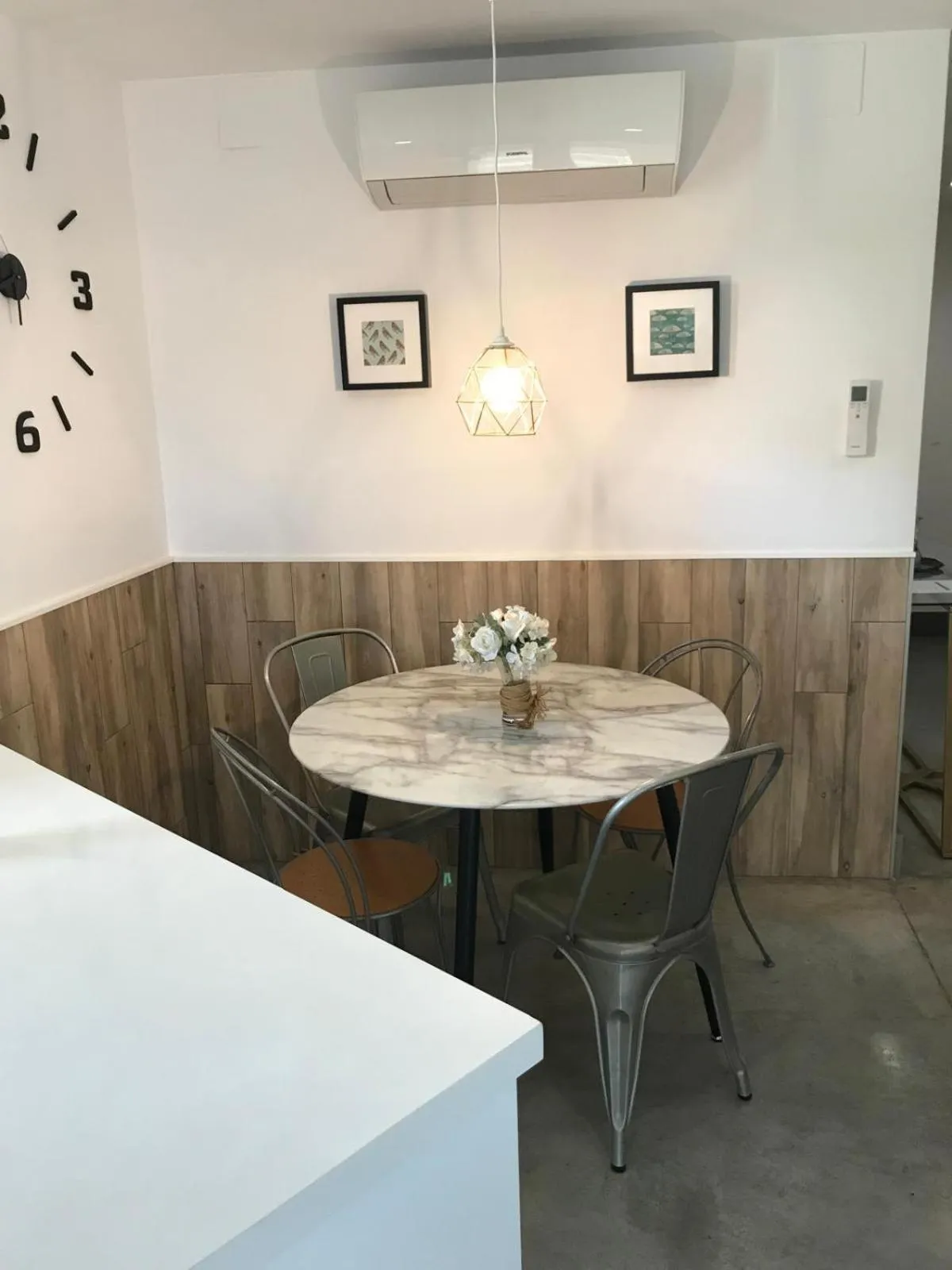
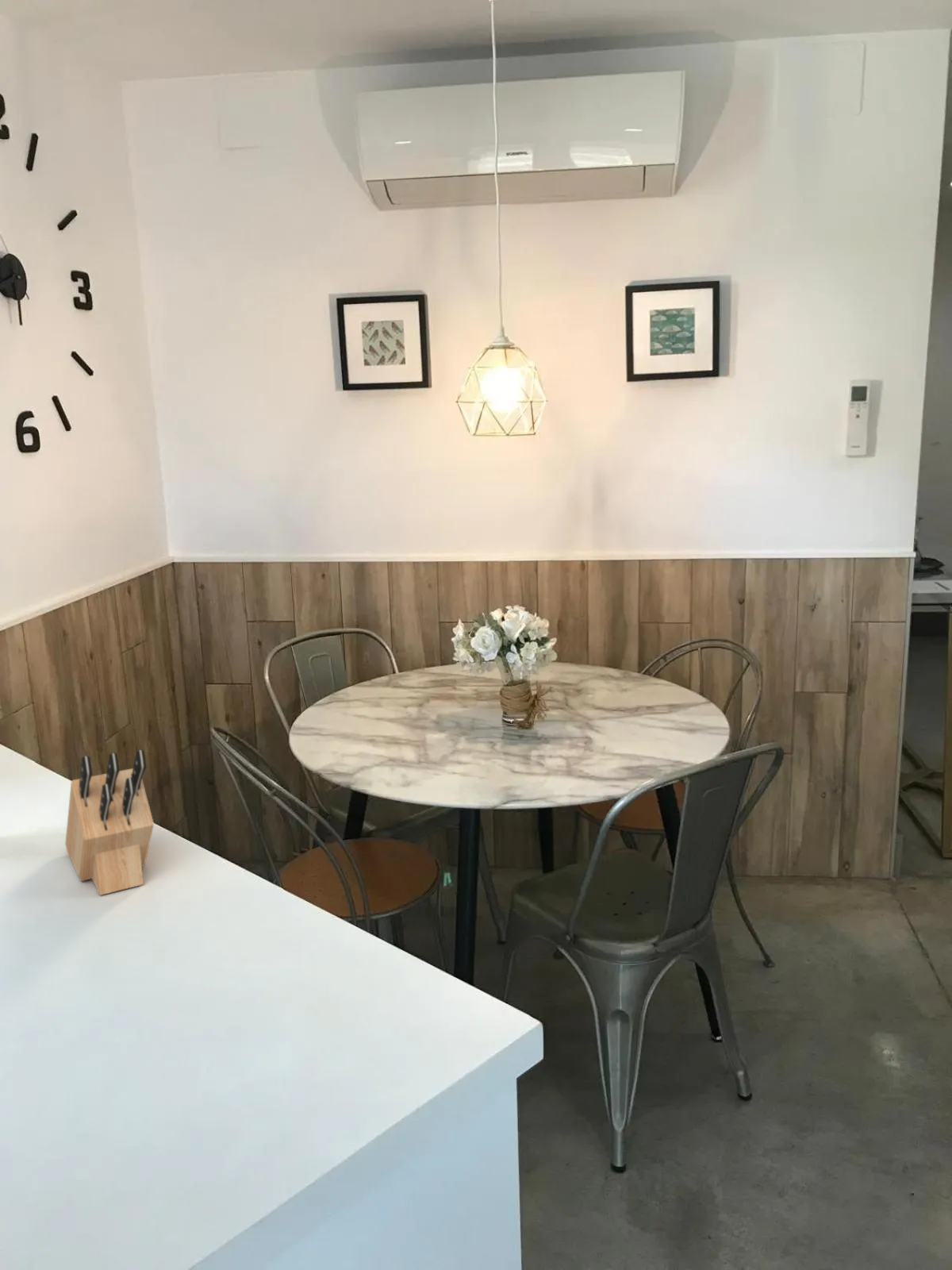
+ knife block (106, 803)
